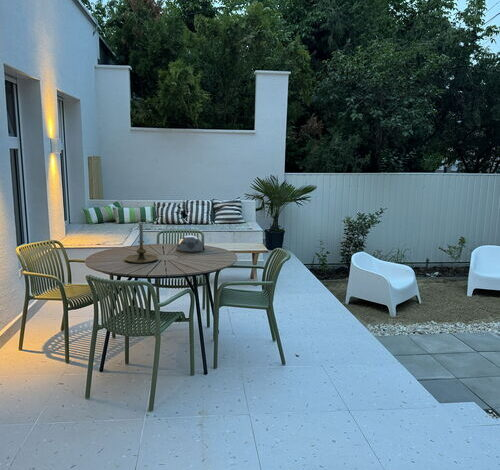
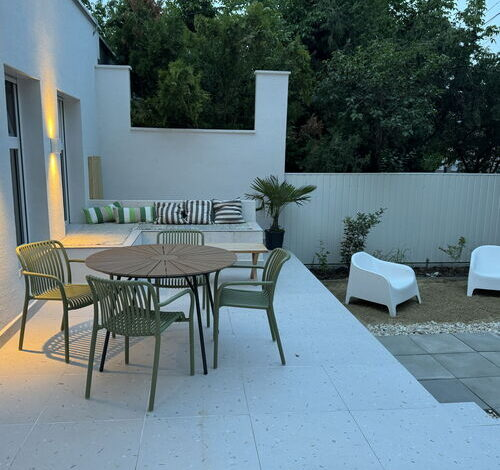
- candle holder (141, 242)
- decorative bowl (190, 242)
